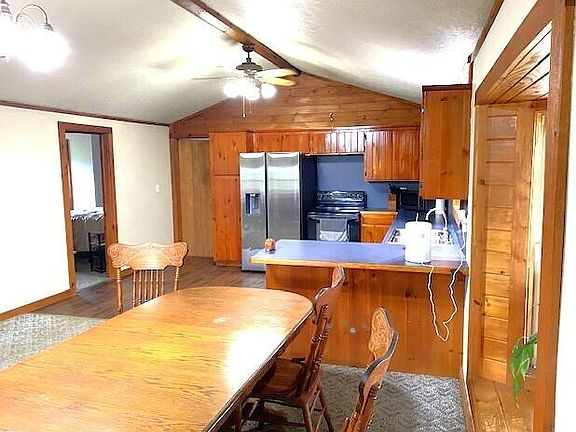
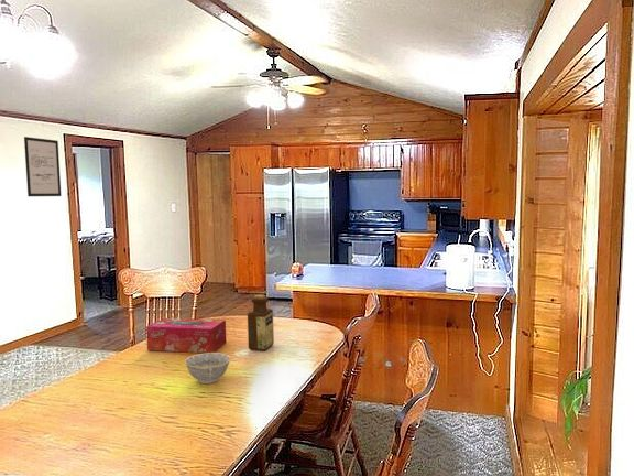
+ bowl (208, 369)
+ wall art (43, 167)
+ tissue box (187, 334)
+ bottle (260, 321)
